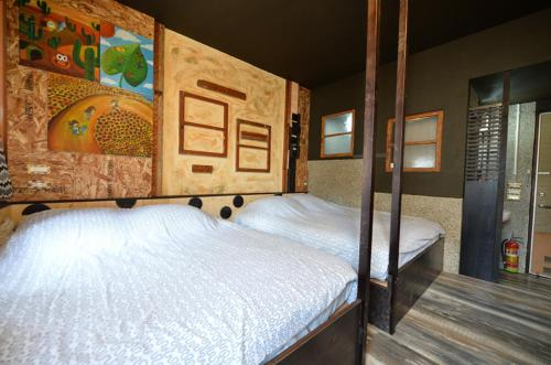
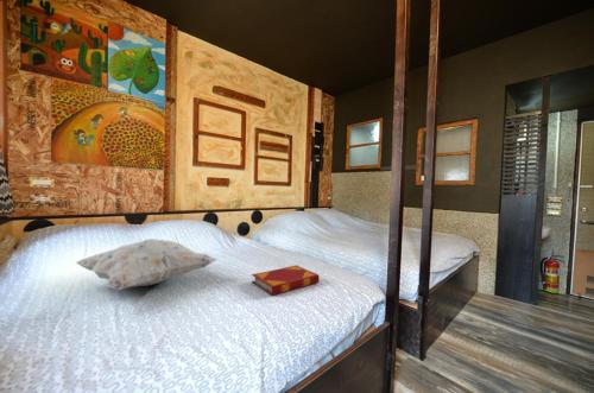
+ decorative pillow (150, 261)
+ hardback book (285, 278)
